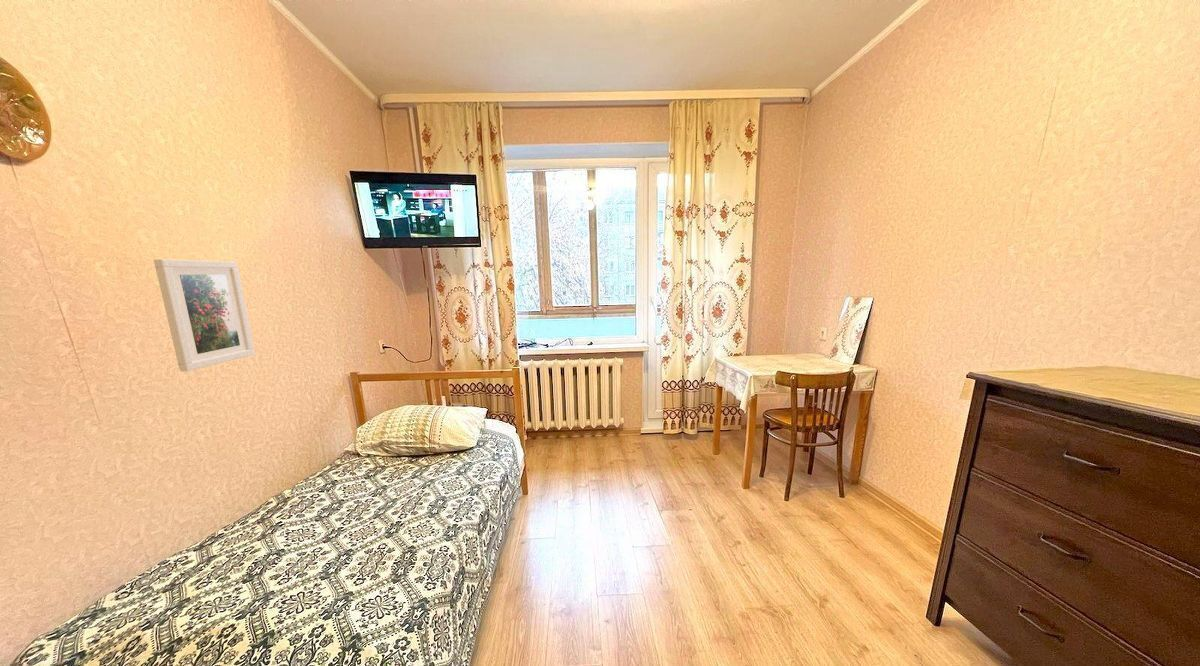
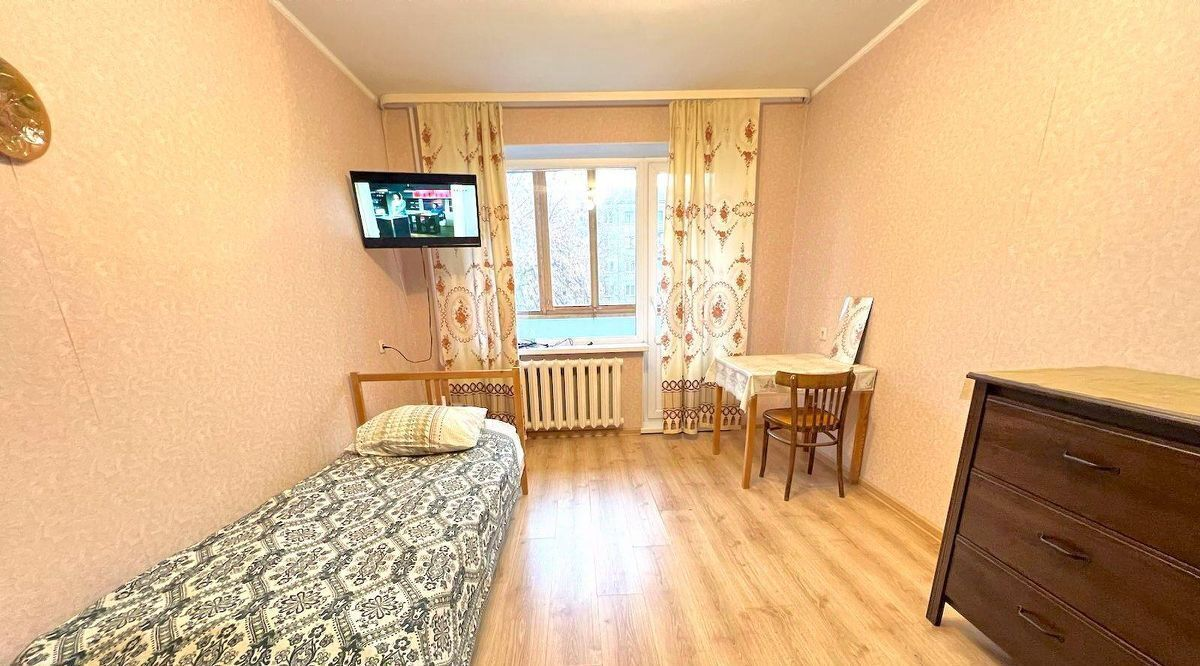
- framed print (210, 312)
